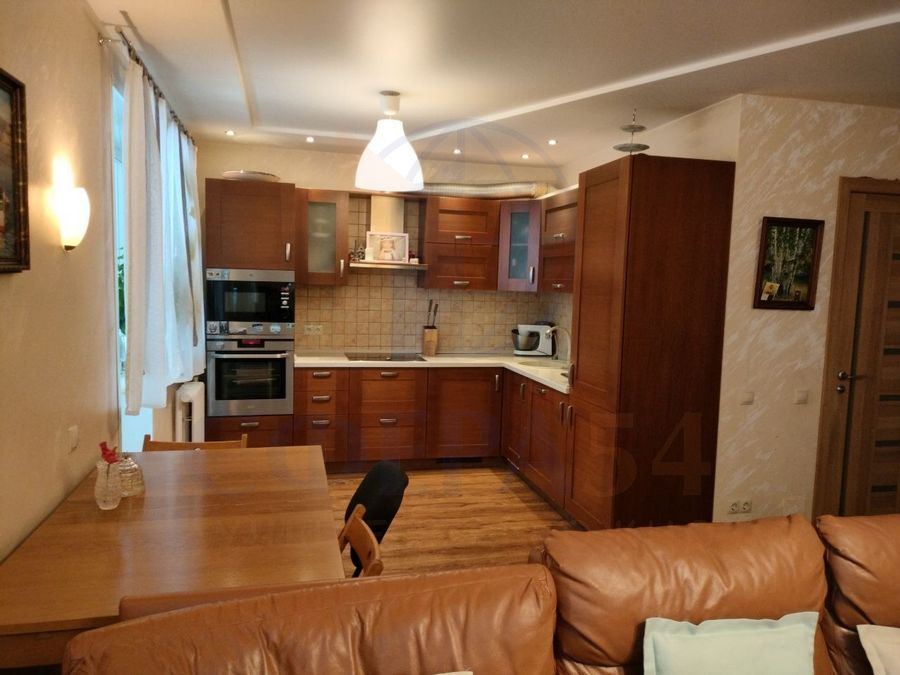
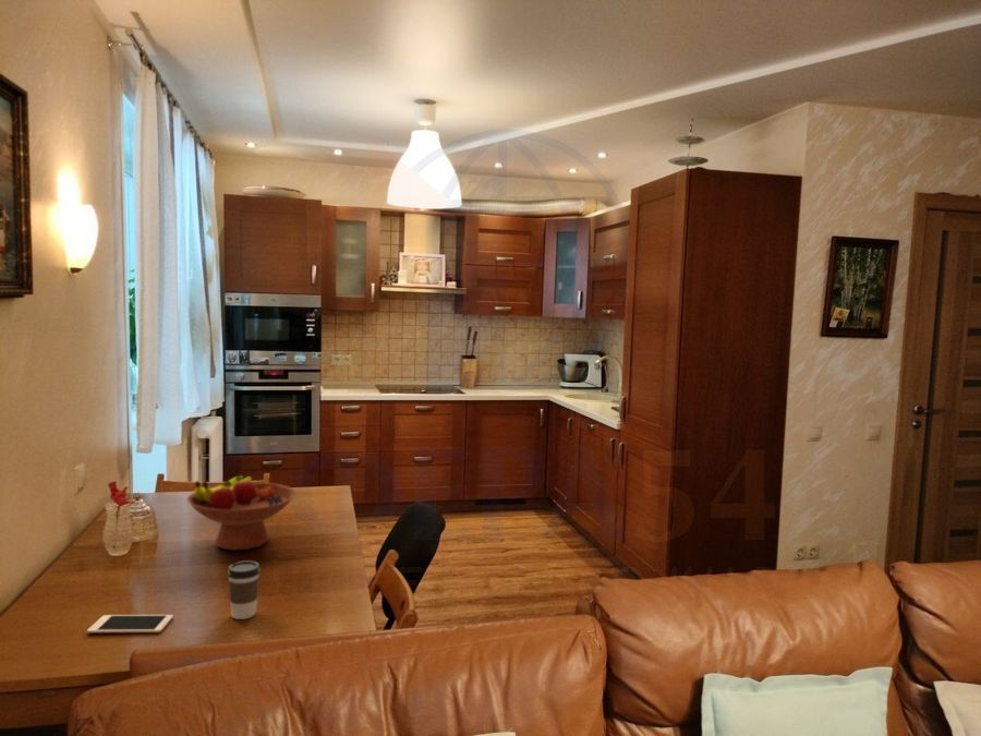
+ coffee cup (243, 590)
+ cell phone (131, 624)
+ fruit bowl (242, 509)
